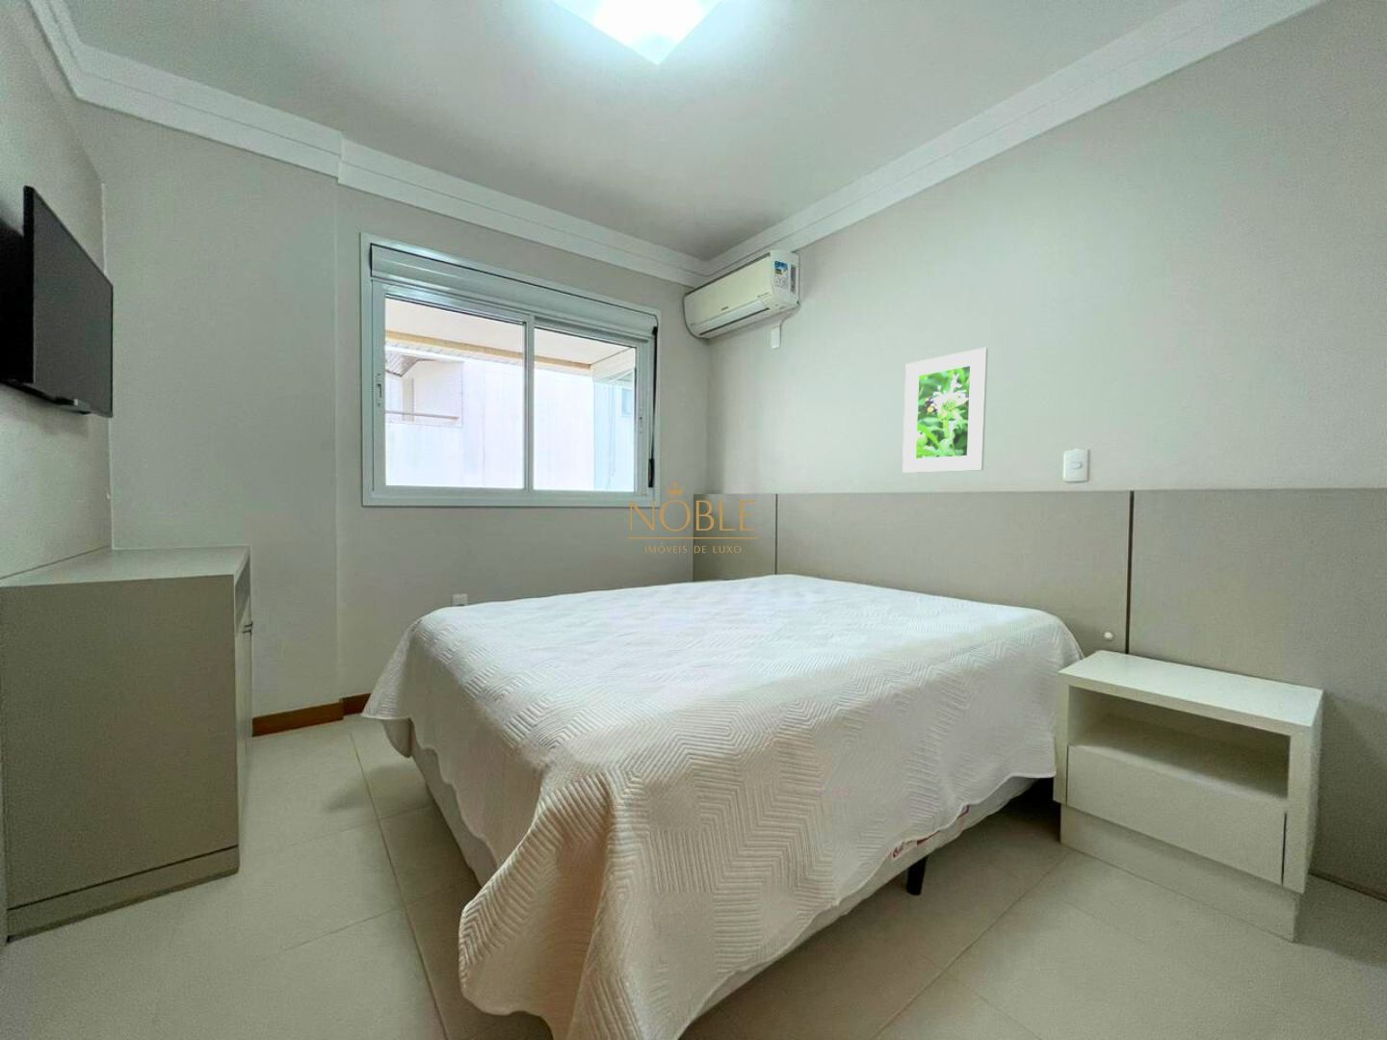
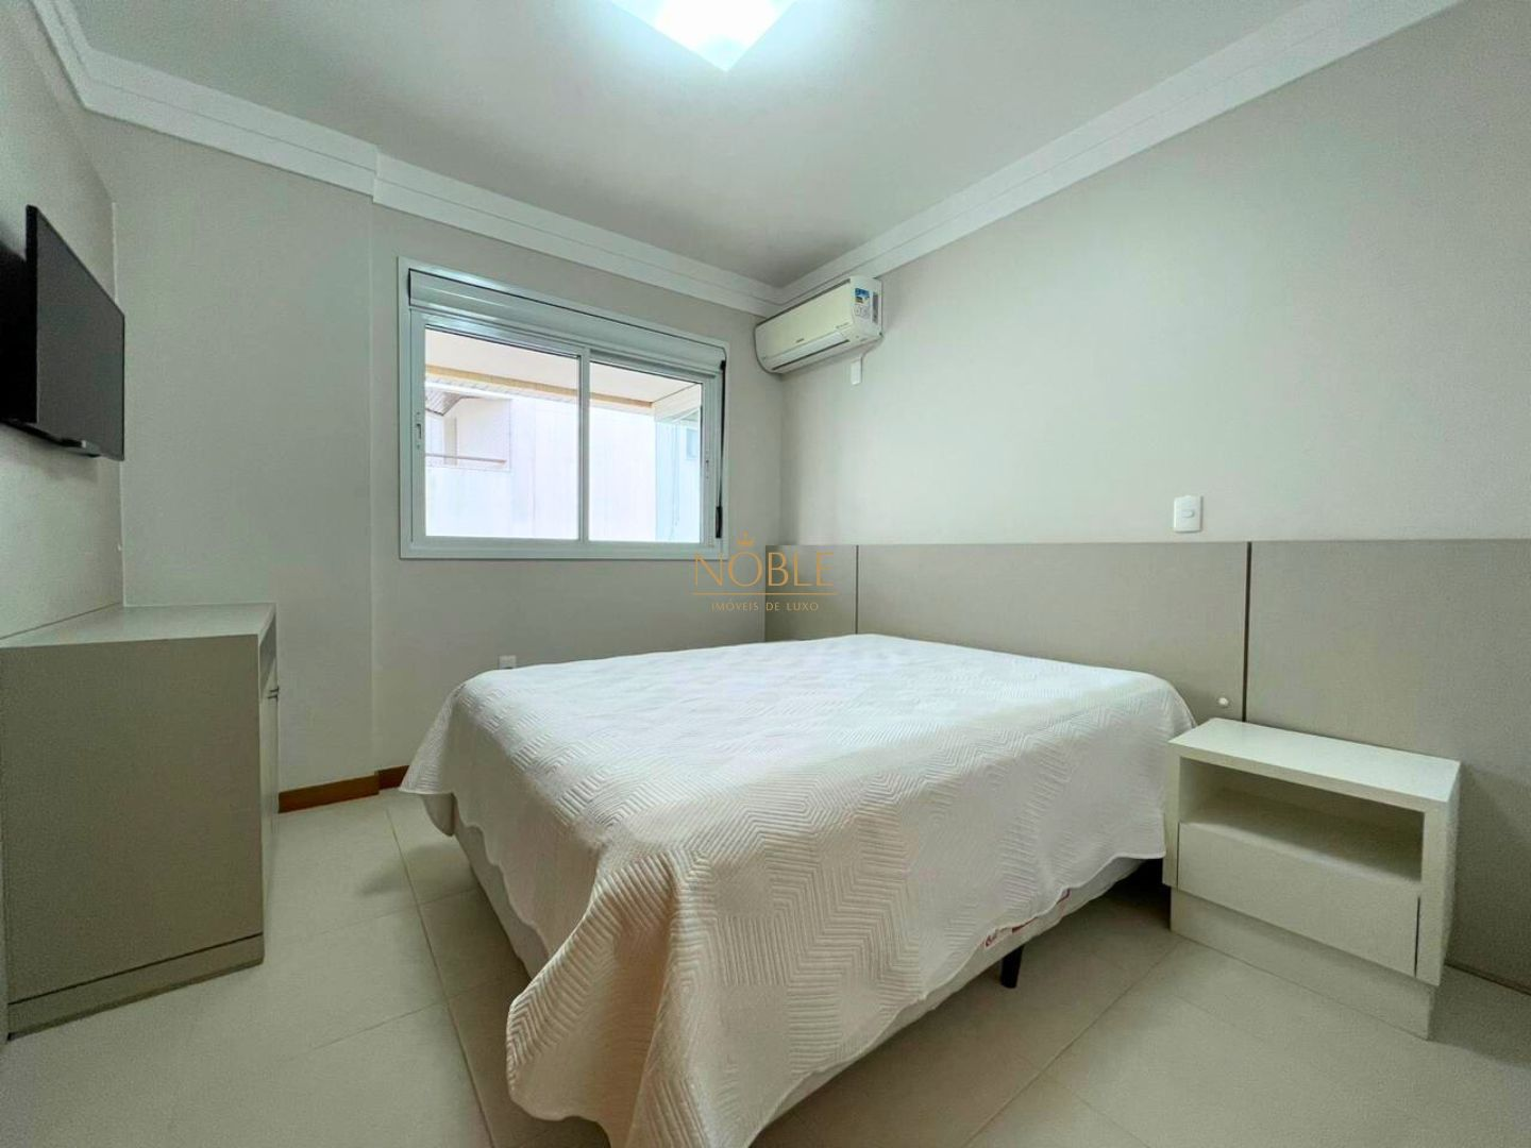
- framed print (943, 414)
